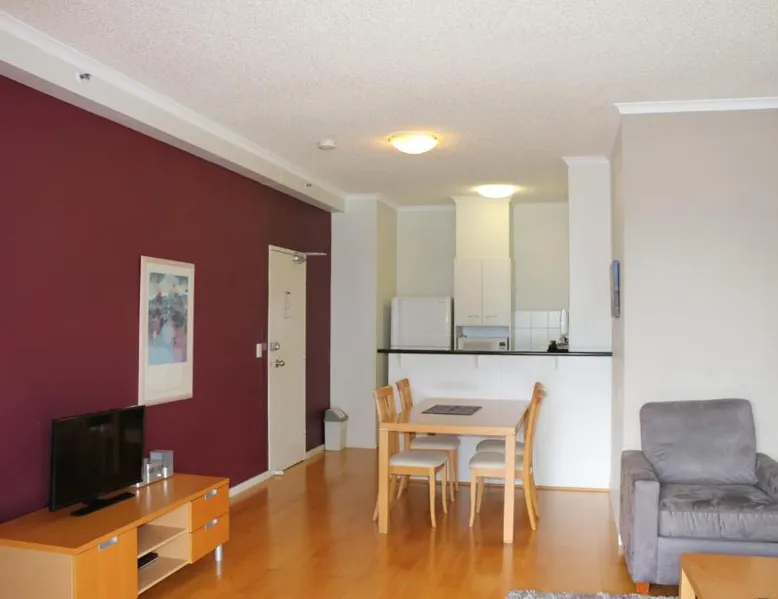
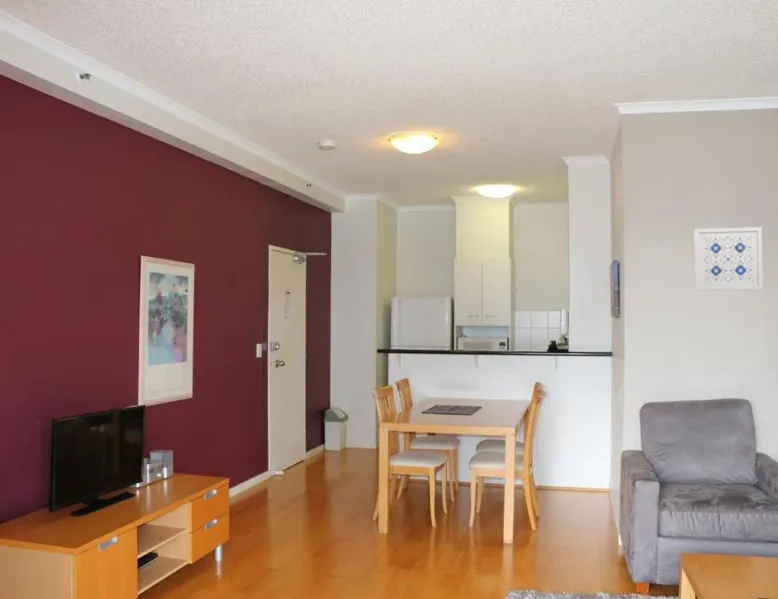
+ wall art (728, 258)
